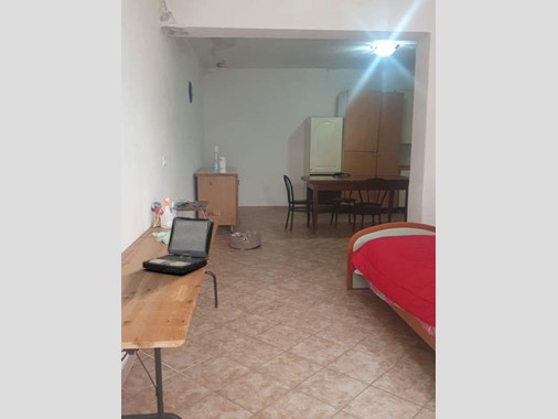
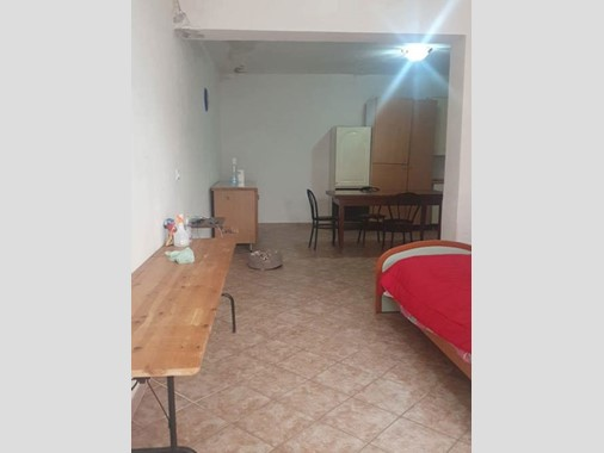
- laptop (179, 243)
